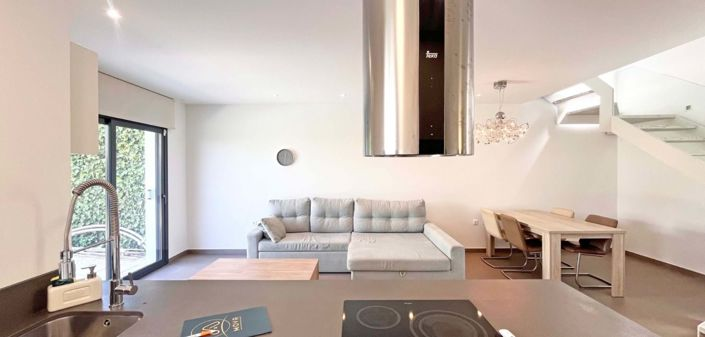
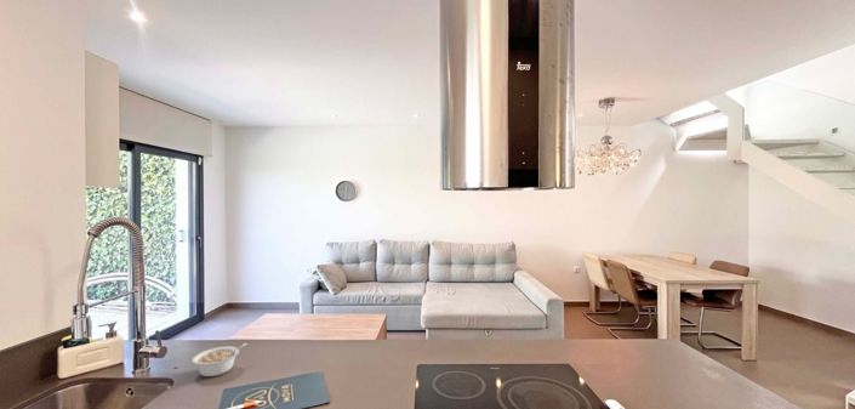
+ legume (217, 359)
